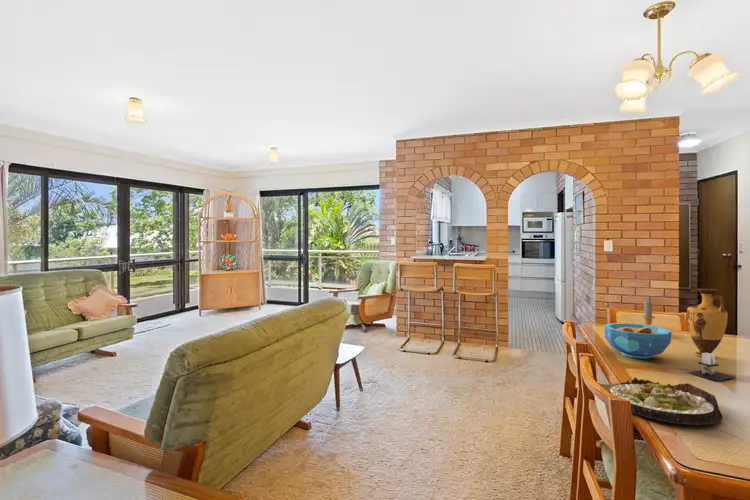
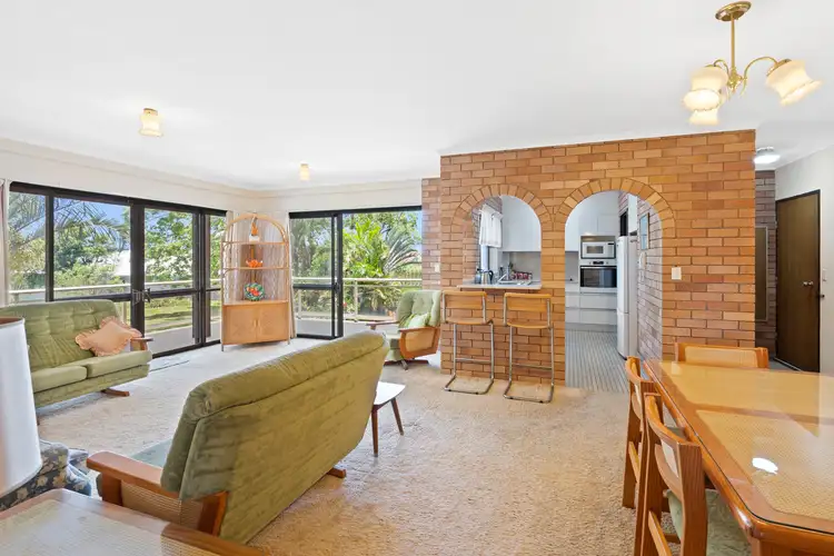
- salad plate (657, 396)
- candle (644, 315)
- vase (706, 322)
- bowl (636, 338)
- architectural model (708, 363)
